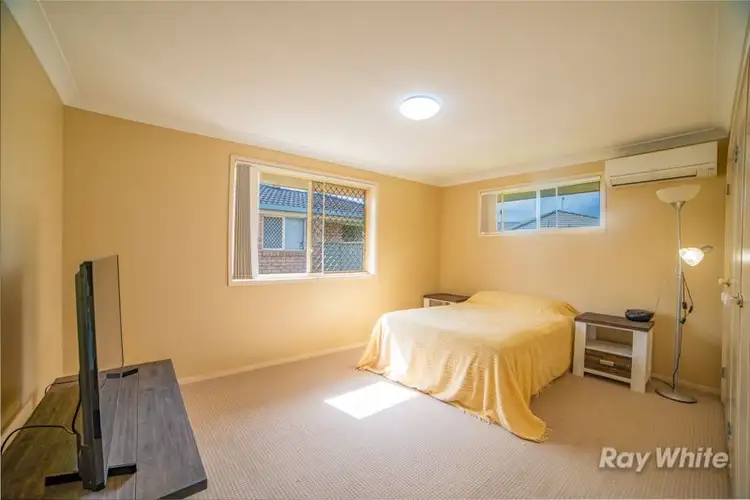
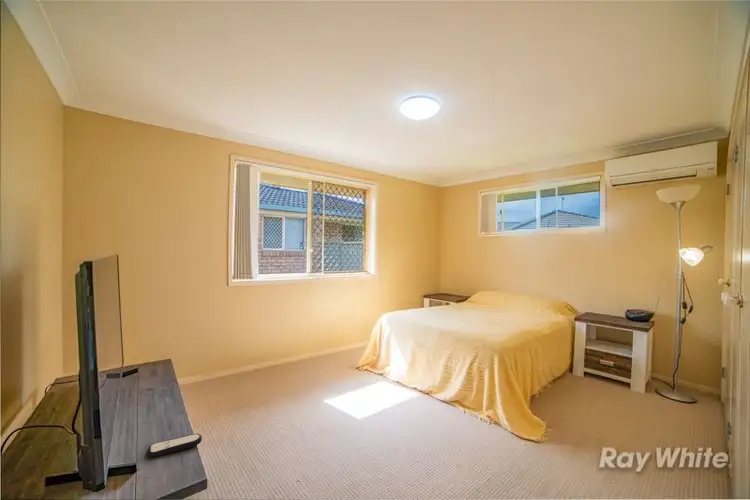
+ remote control (175, 444)
